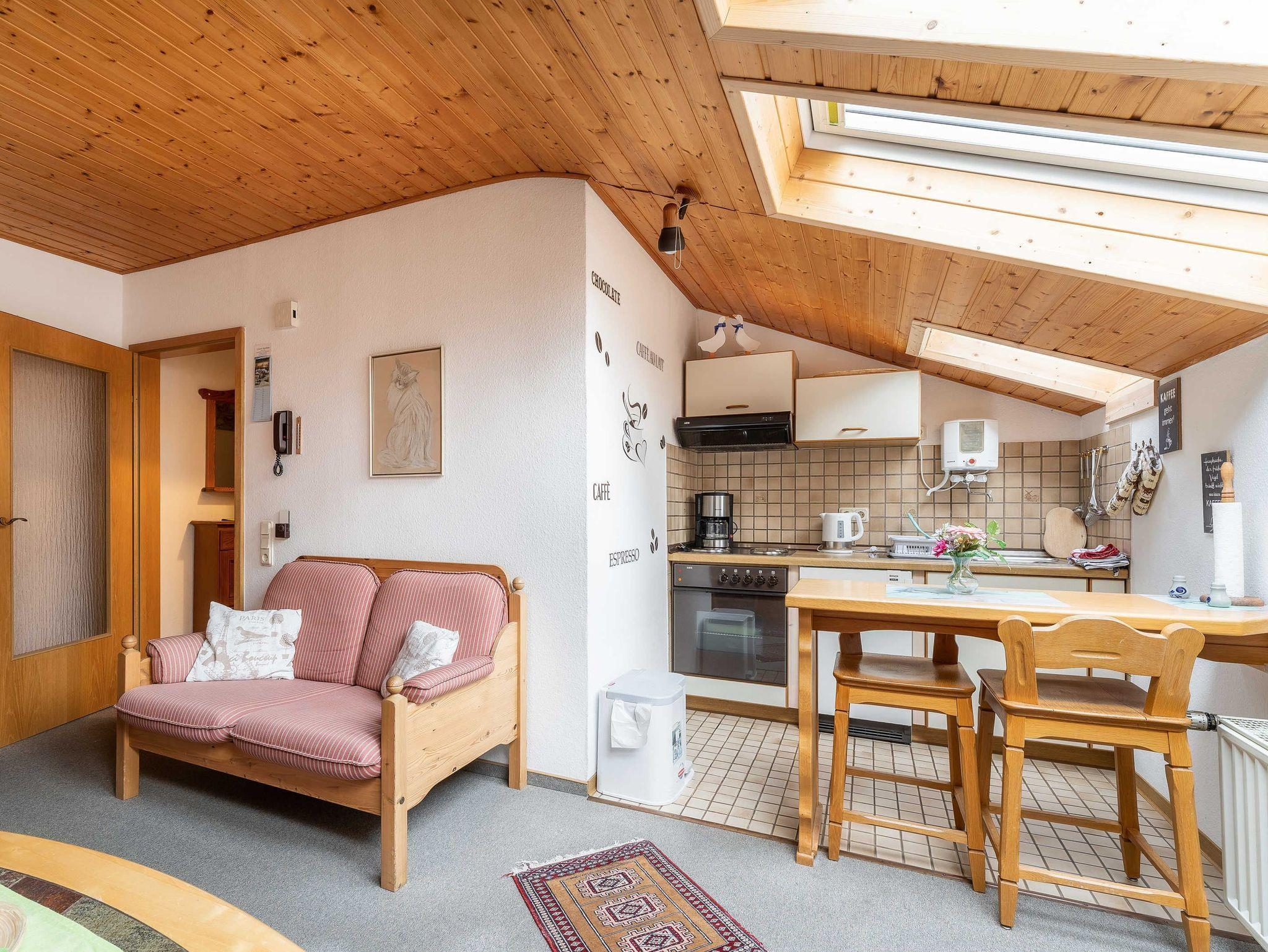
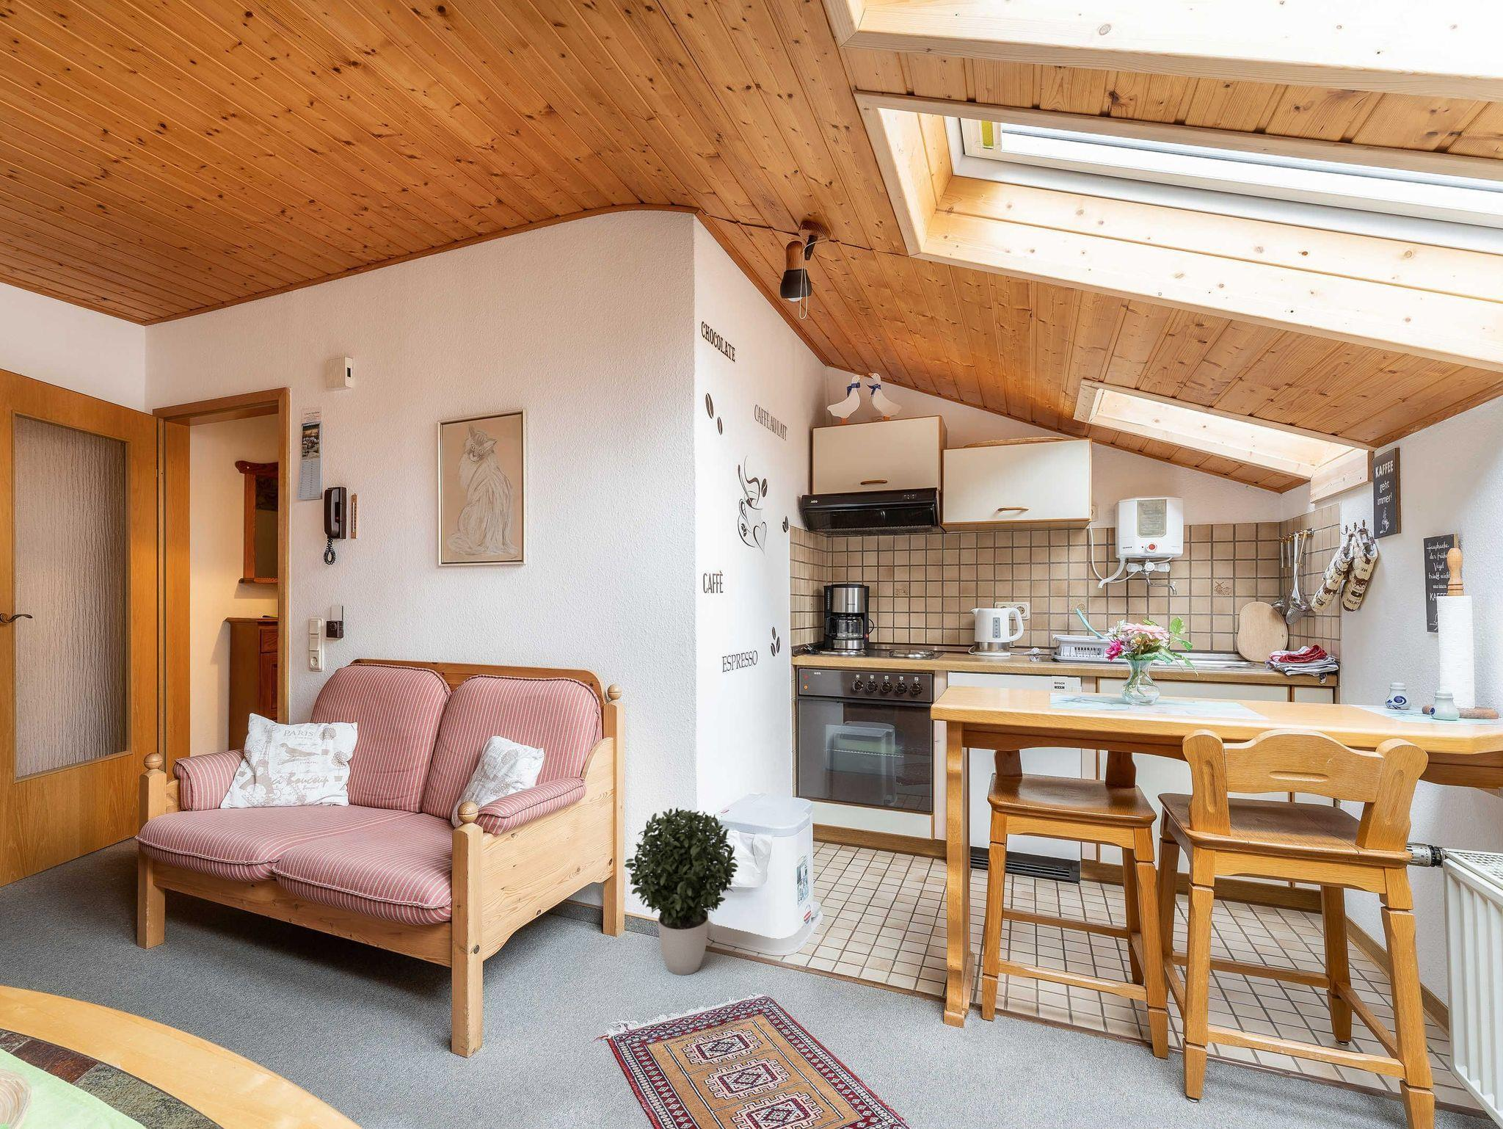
+ potted plant (684, 888)
